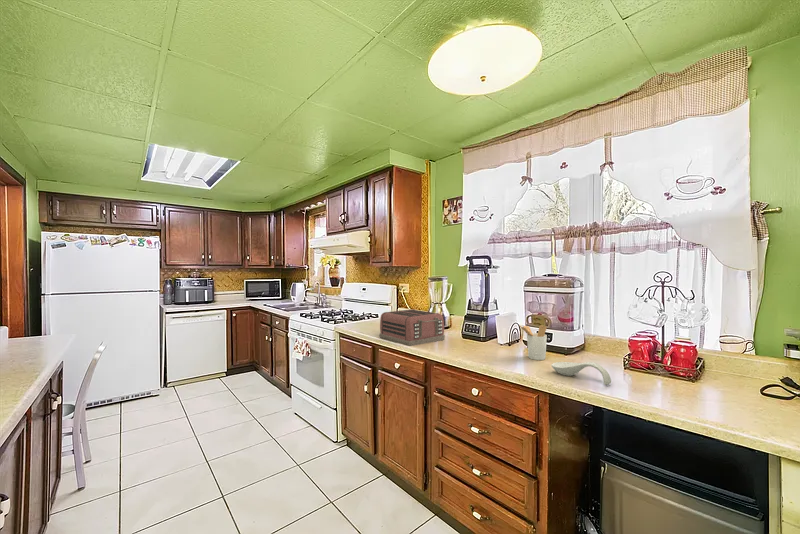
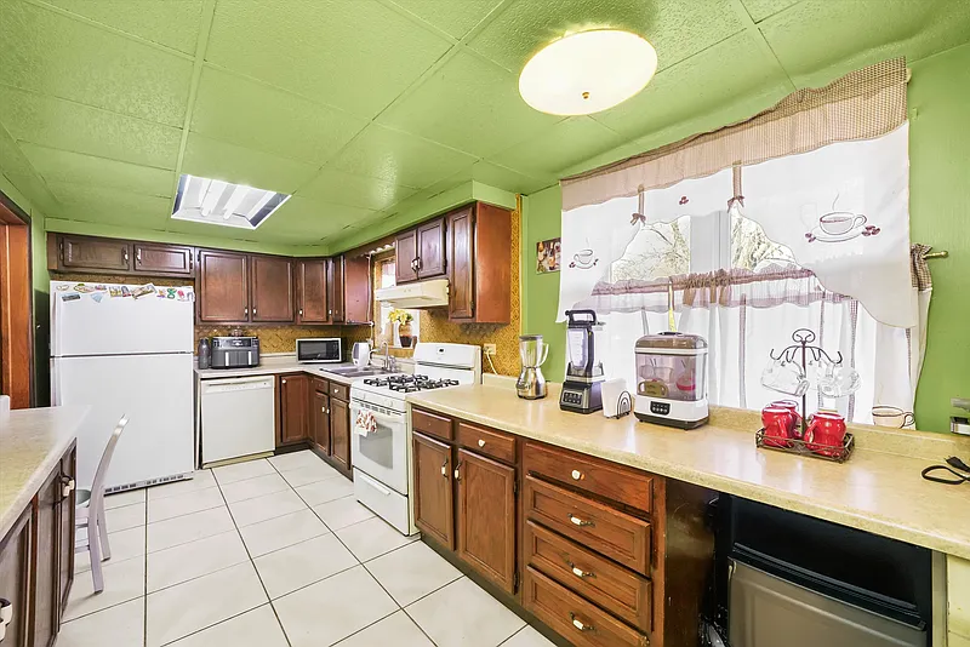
- toaster (413, 326)
- spoon rest (579, 368)
- utensil holder (532, 340)
